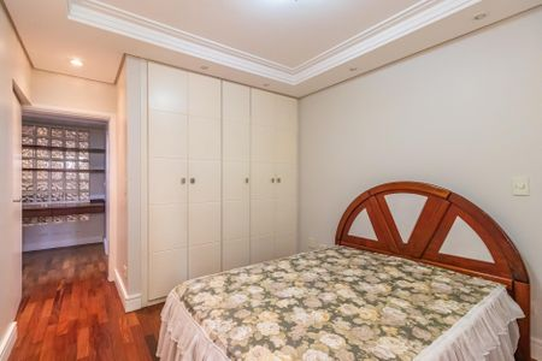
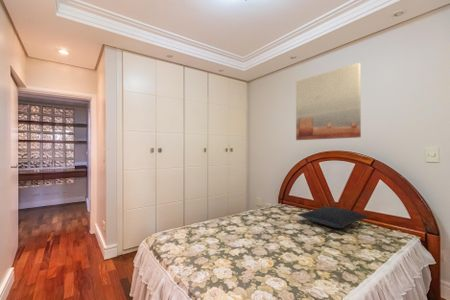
+ pillow (331, 215)
+ wall art (324, 106)
